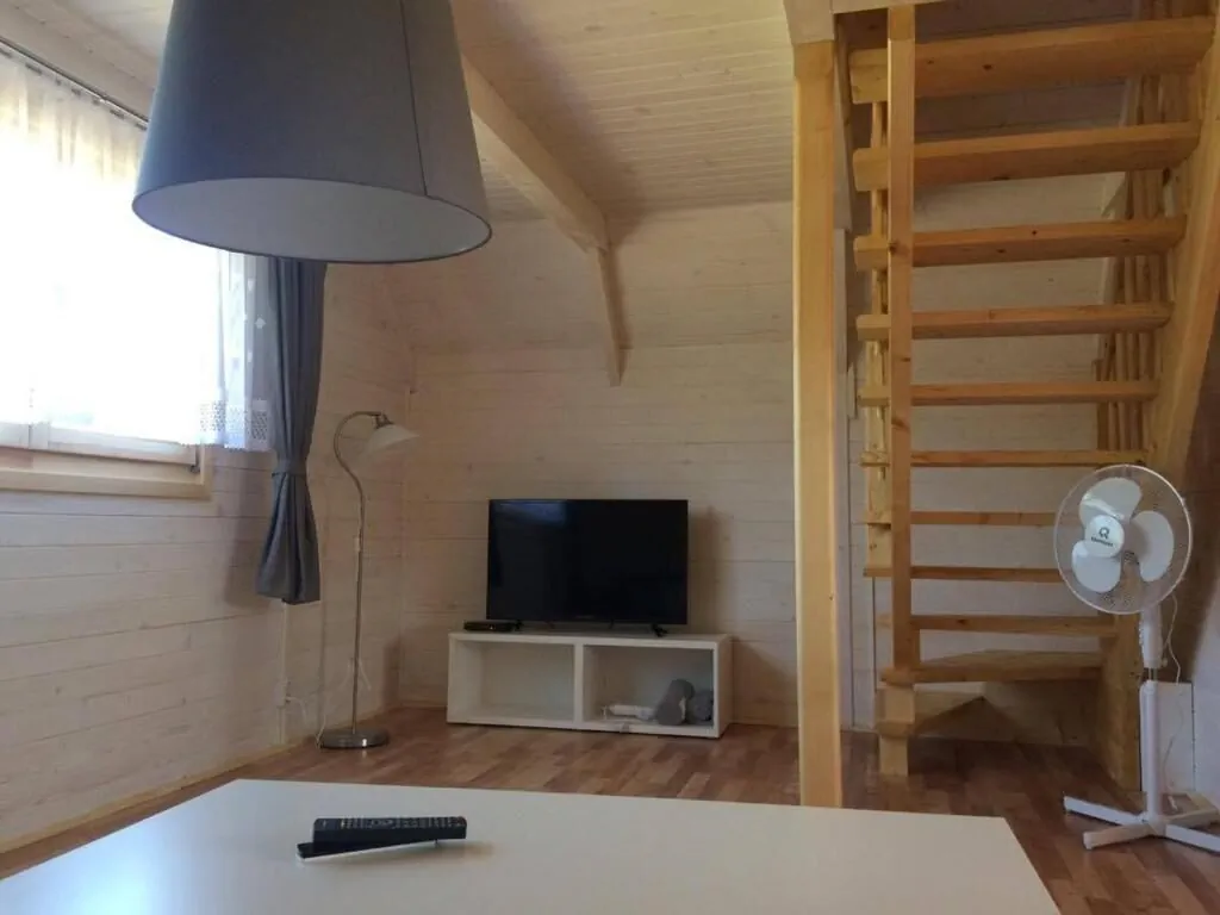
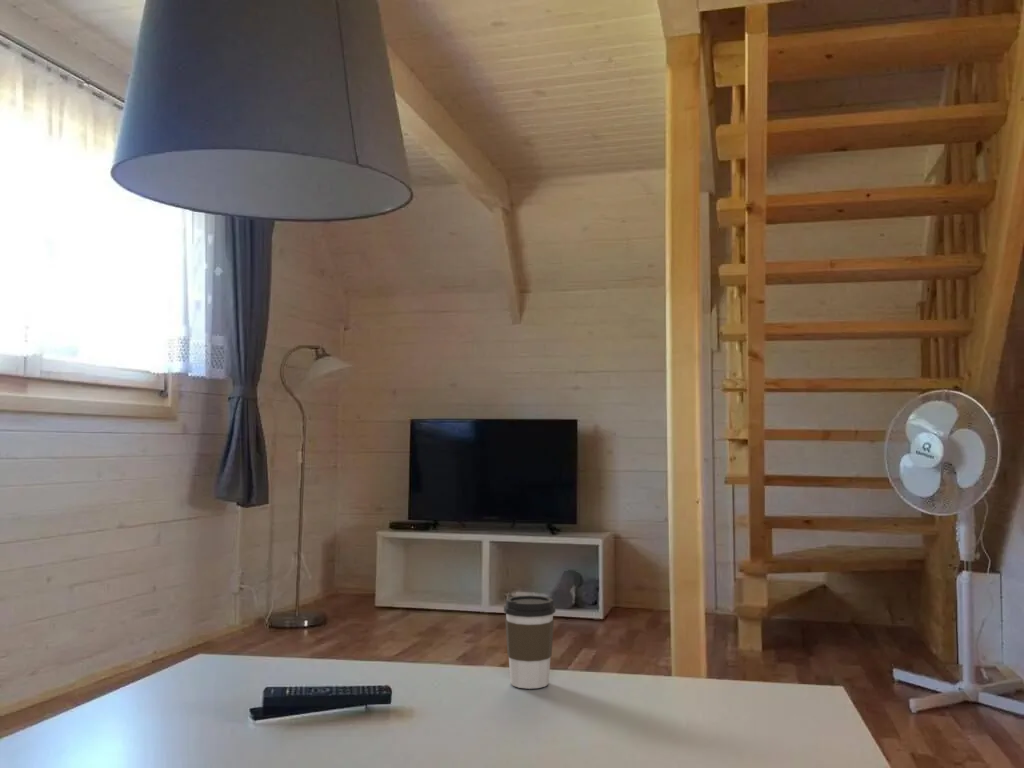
+ coffee cup (529, 641)
